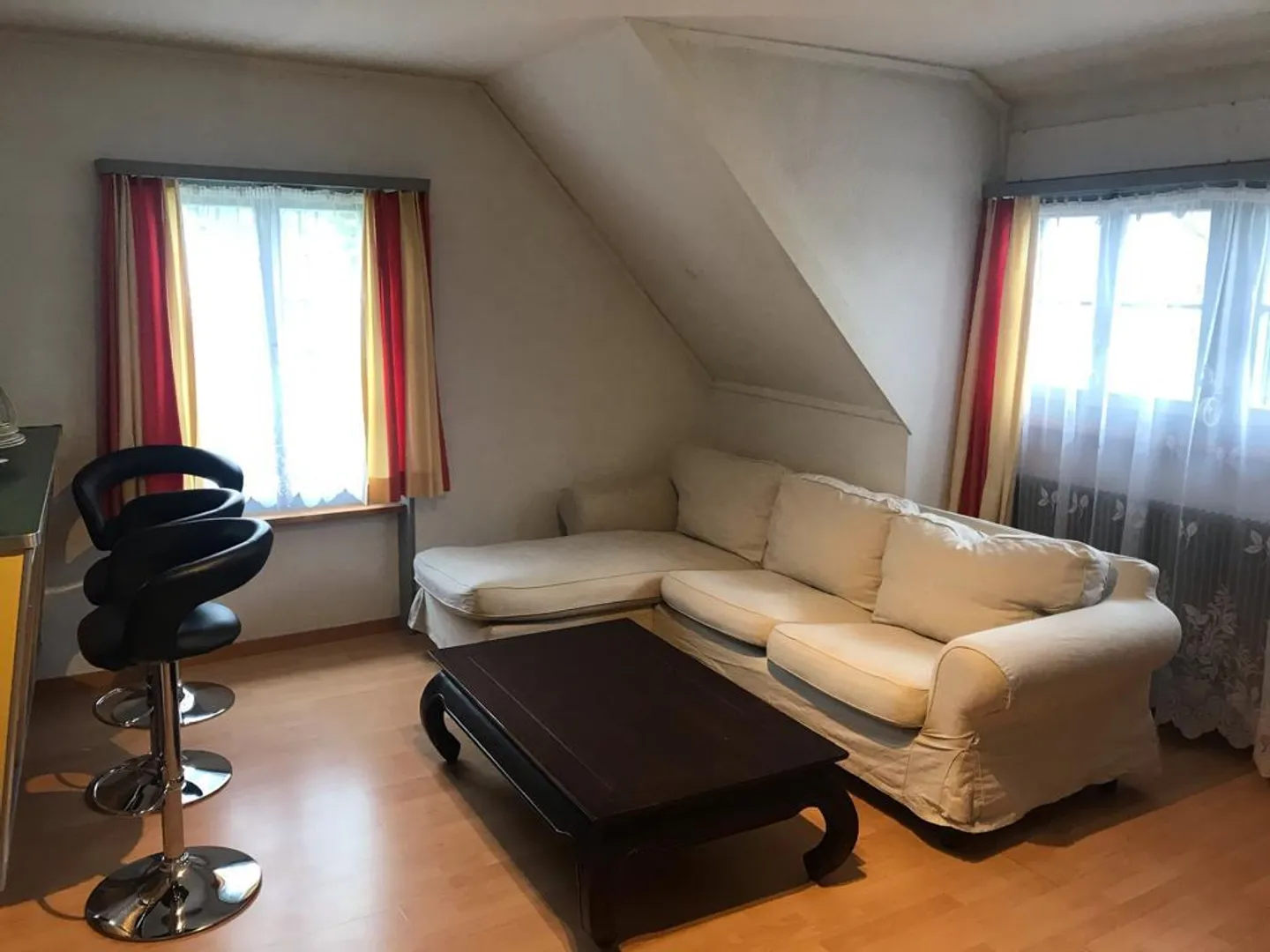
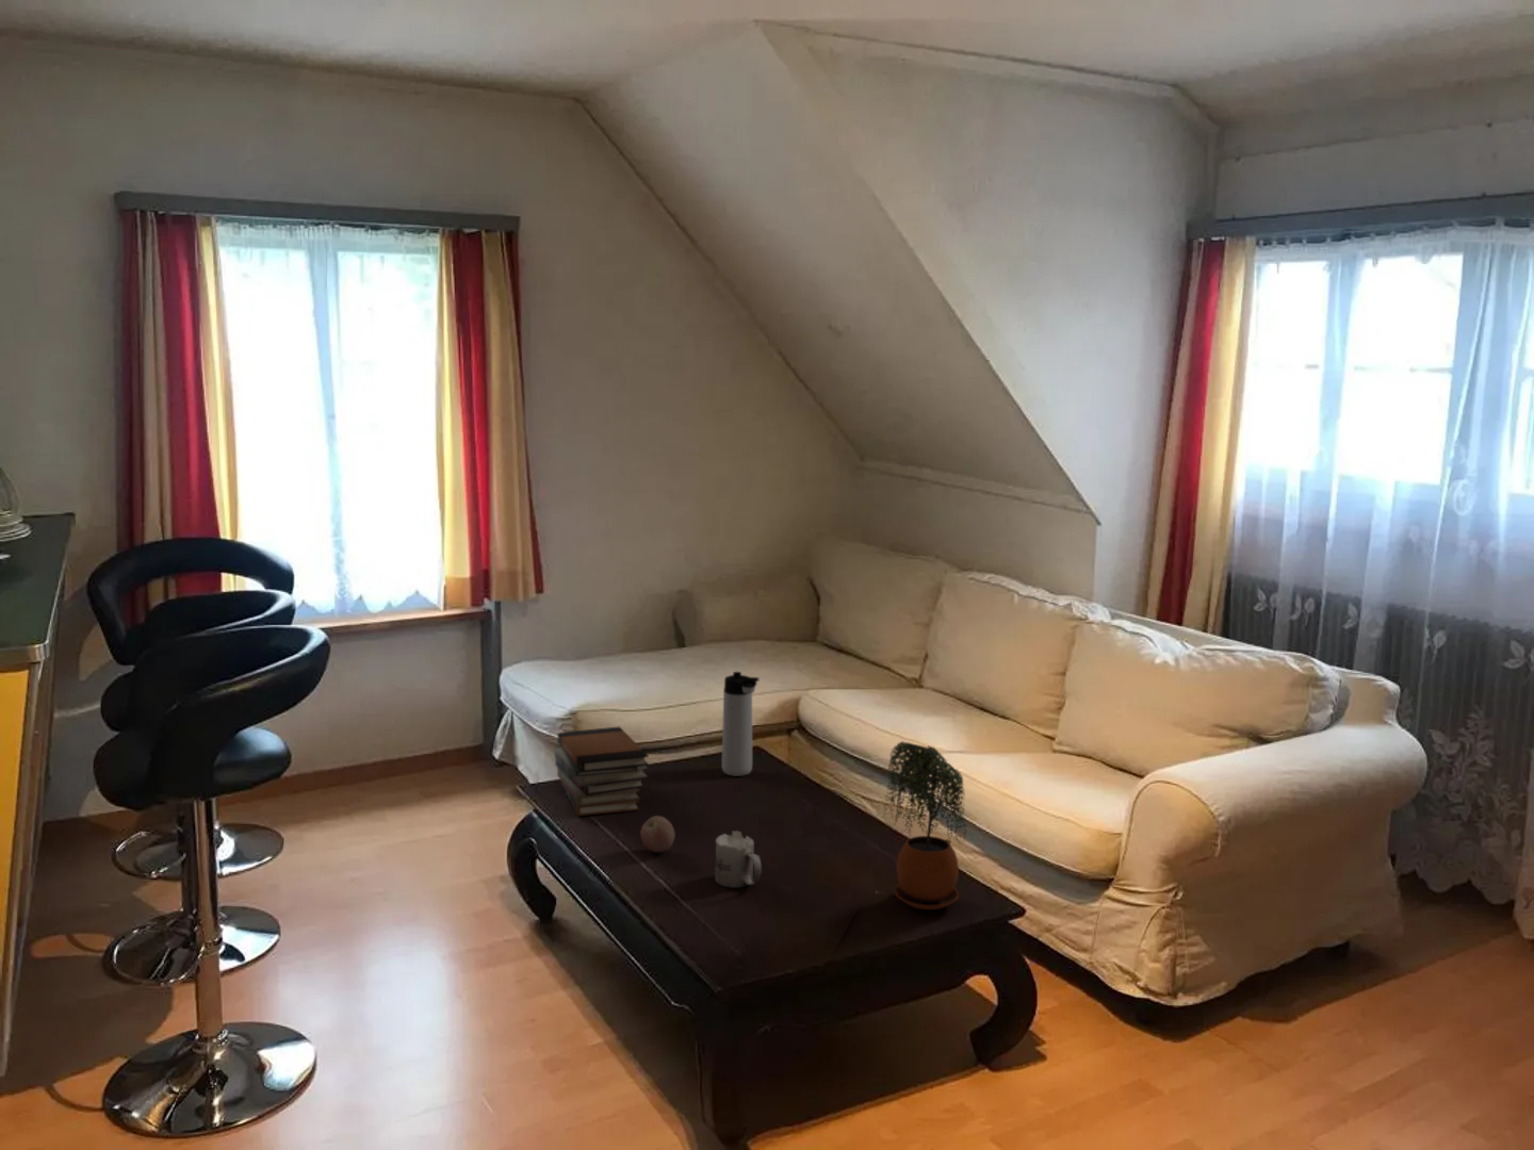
+ apple (657, 834)
+ thermos bottle (742, 724)
+ potted plant (924, 824)
+ book stack (600, 768)
+ mug (737, 861)
